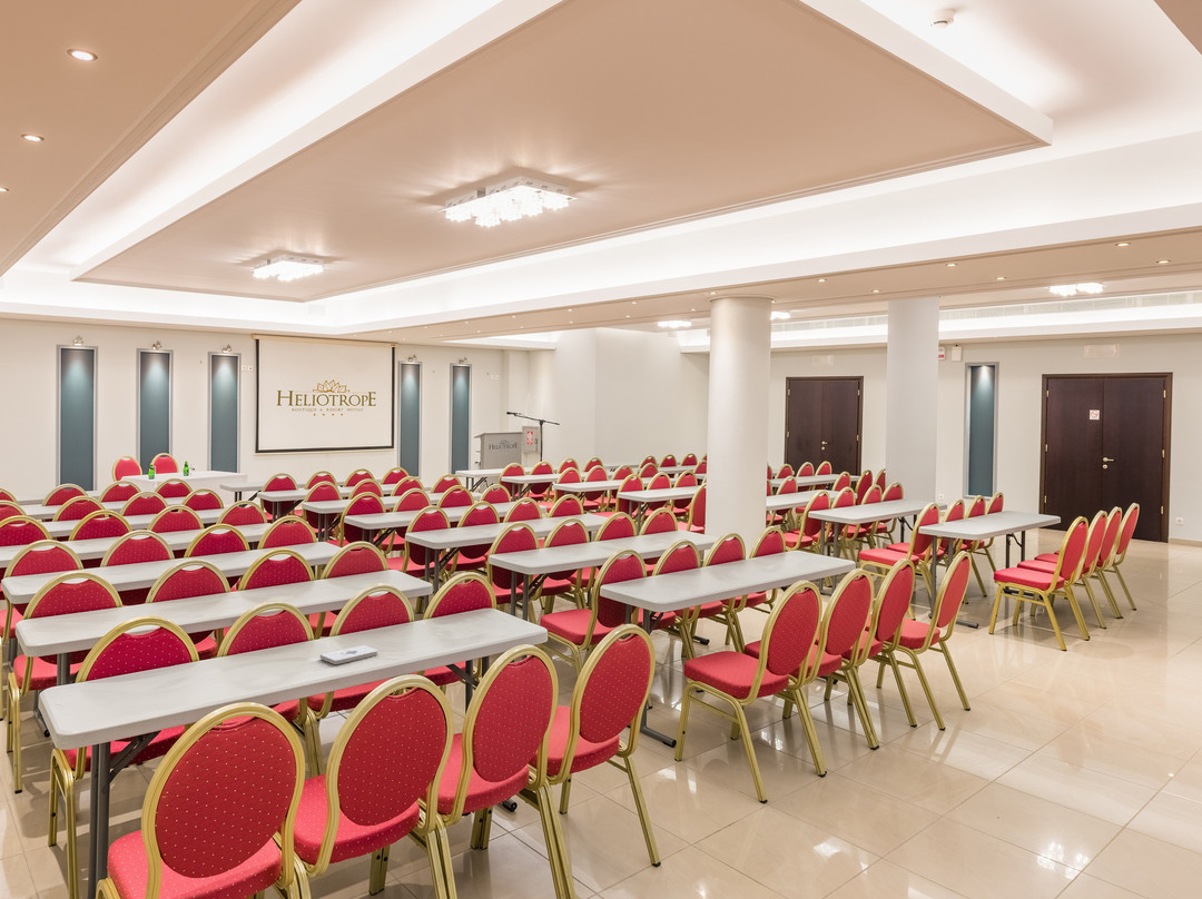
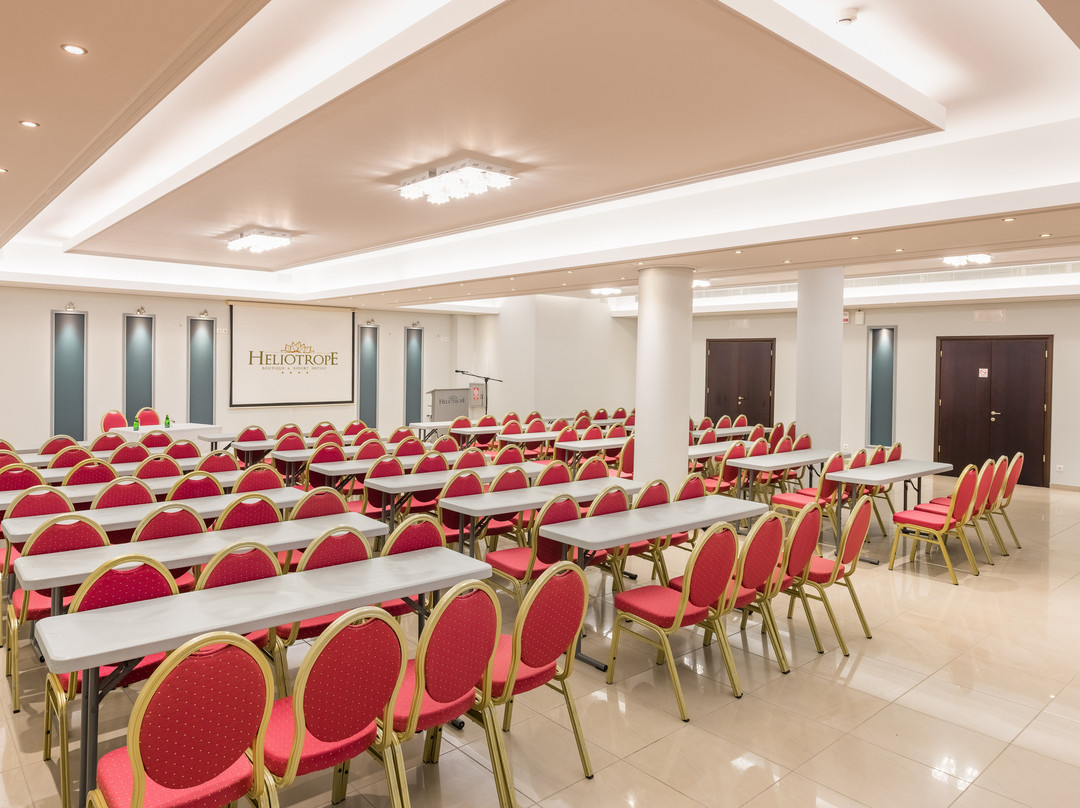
- notepad (349, 654)
